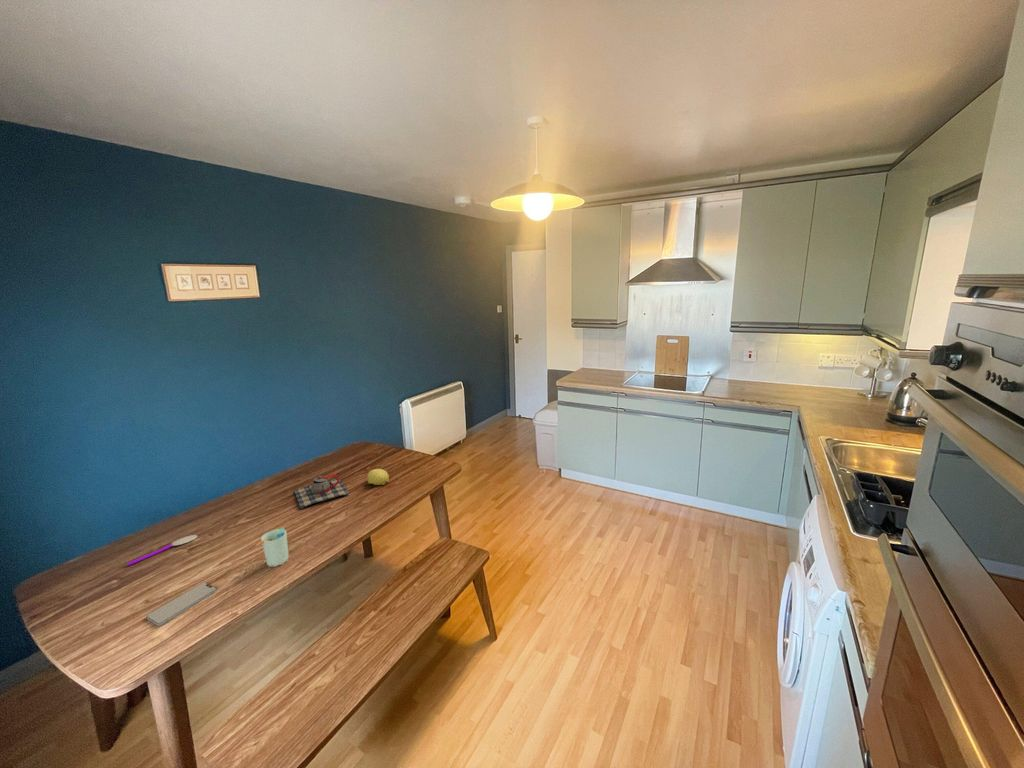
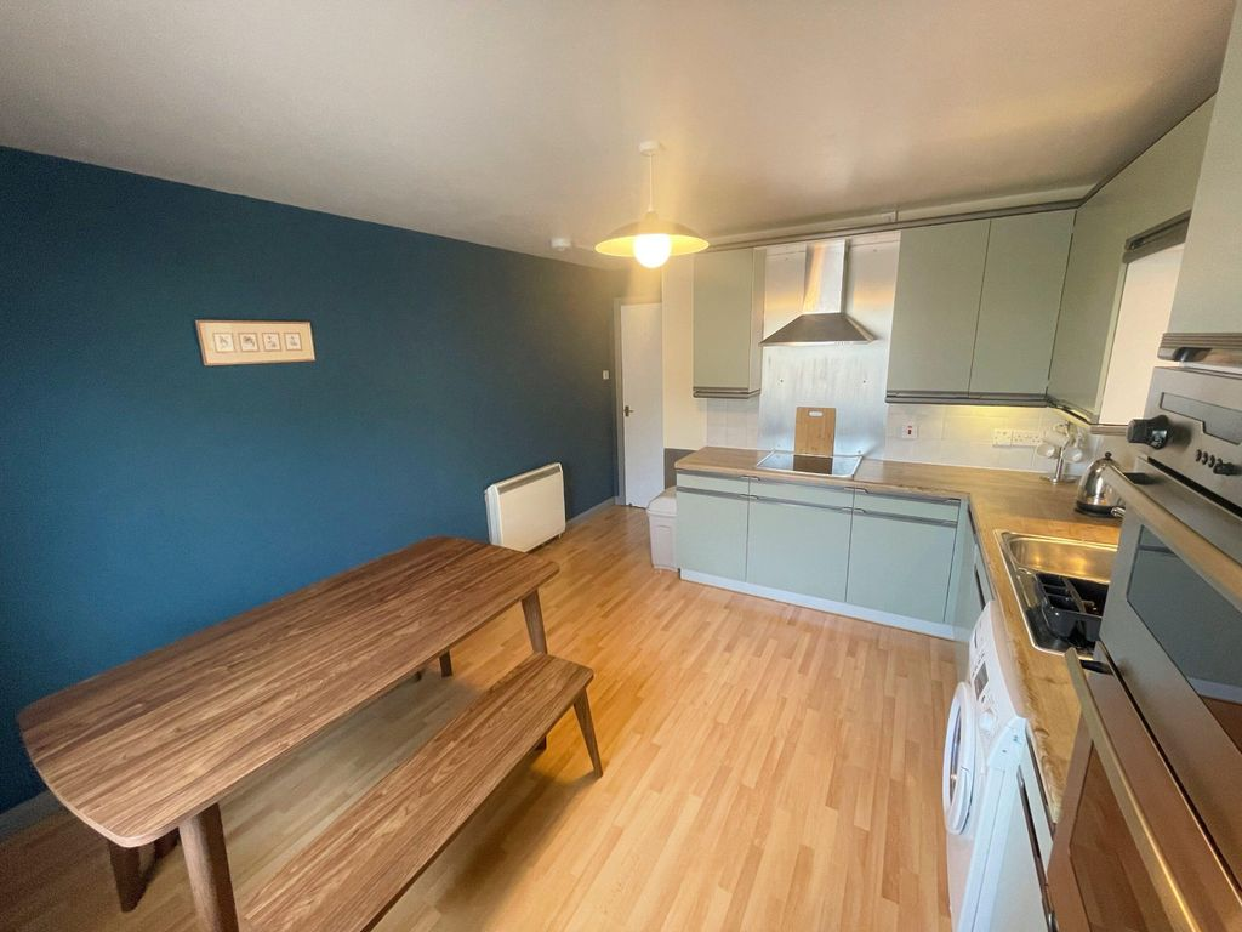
- teapot (320, 484)
- cup (274, 545)
- spoon (164, 548)
- fruit (377, 475)
- smartphone (182, 602)
